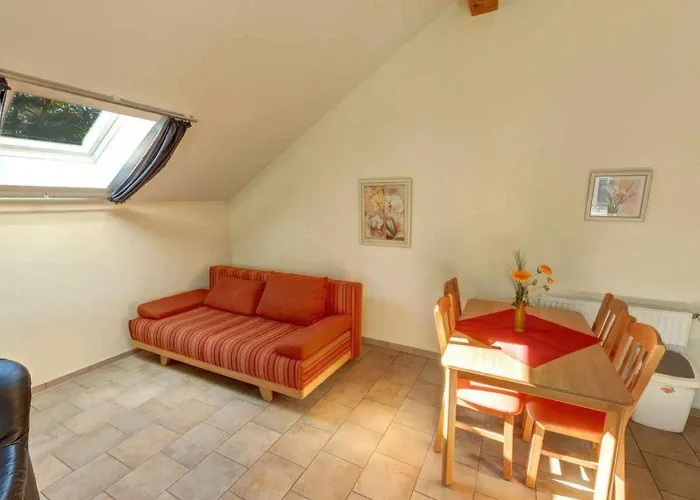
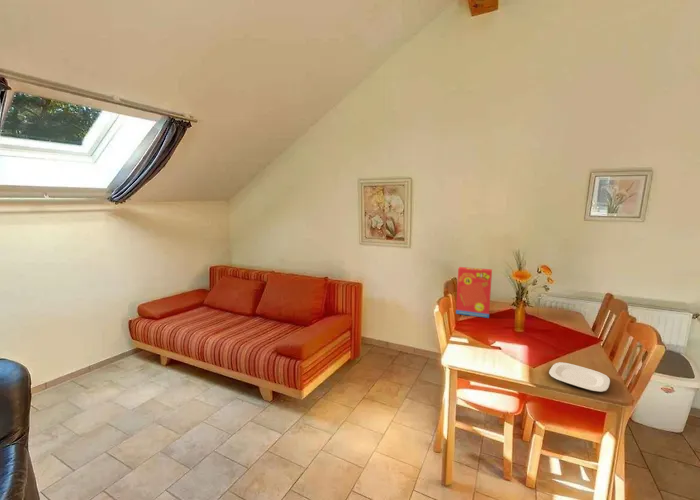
+ plate (578, 377)
+ cereal box (473, 291)
